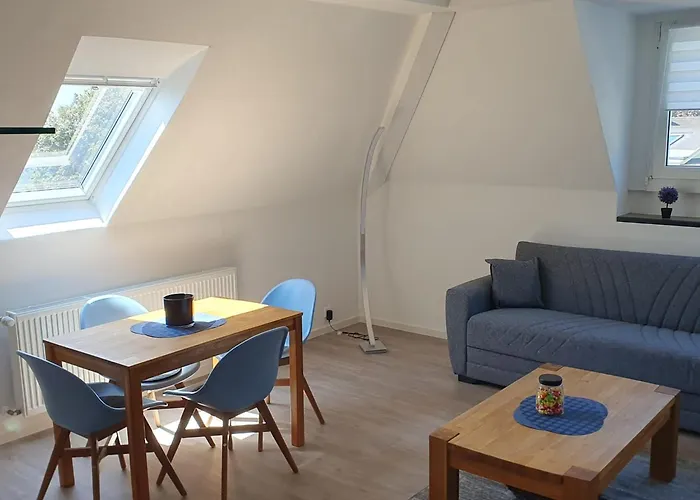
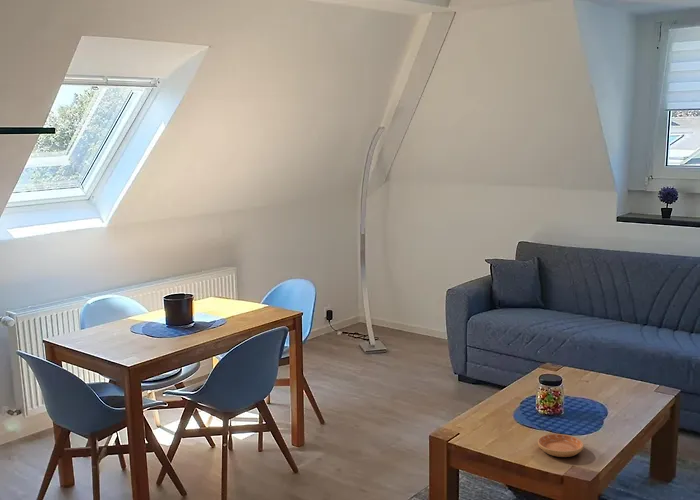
+ saucer (560, 446)
